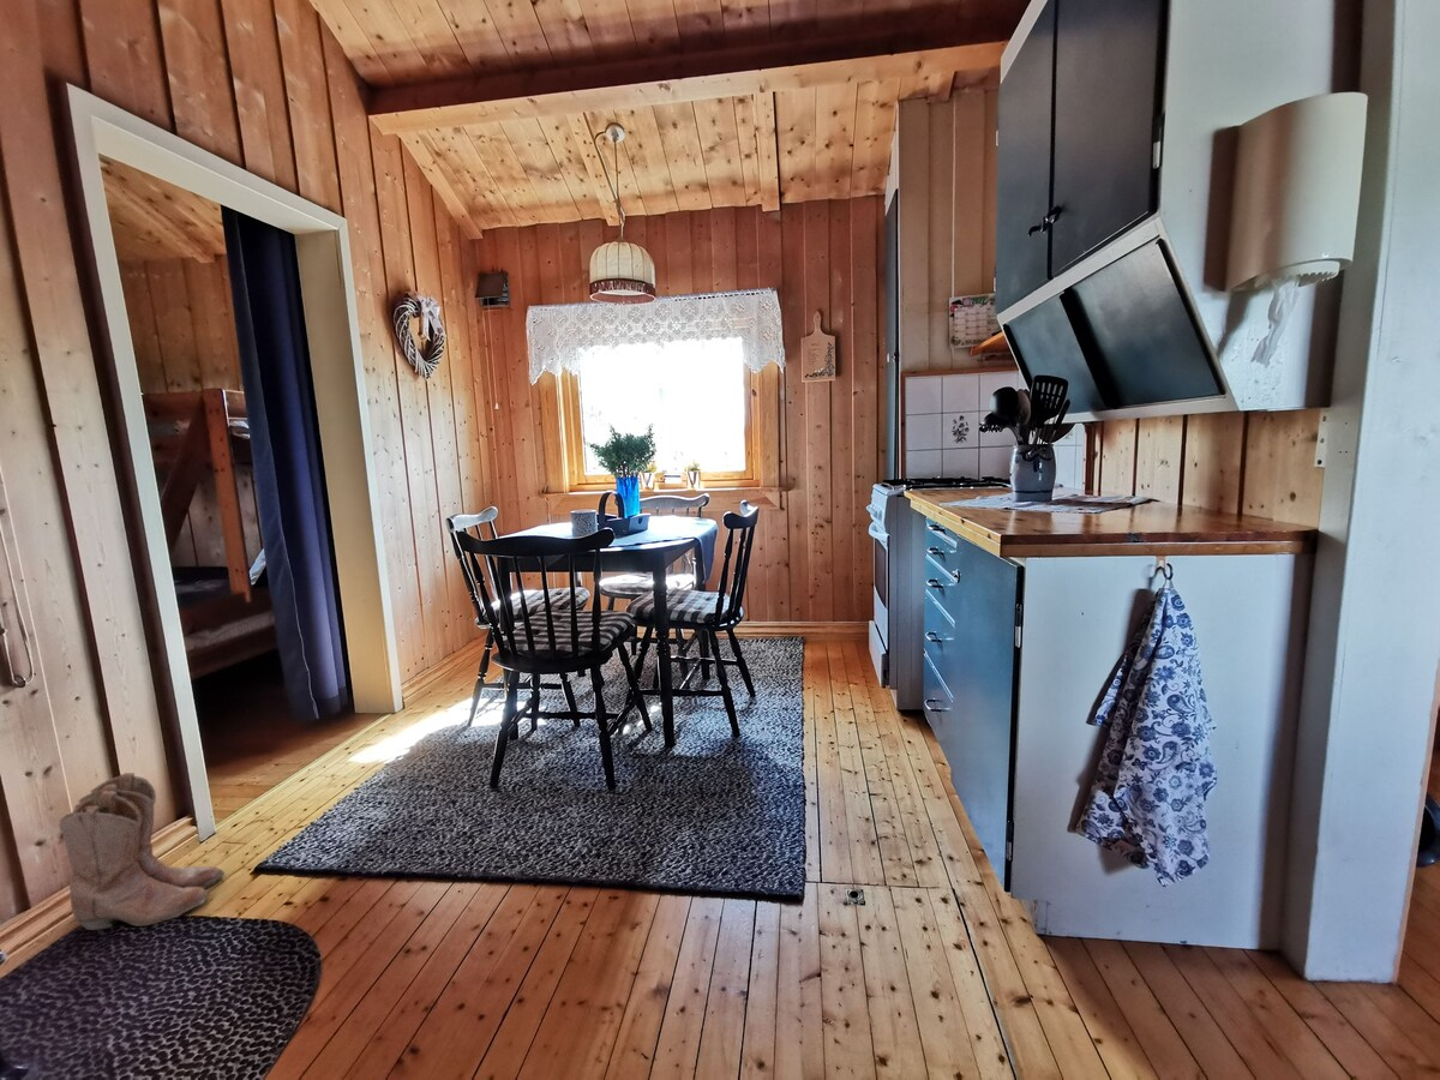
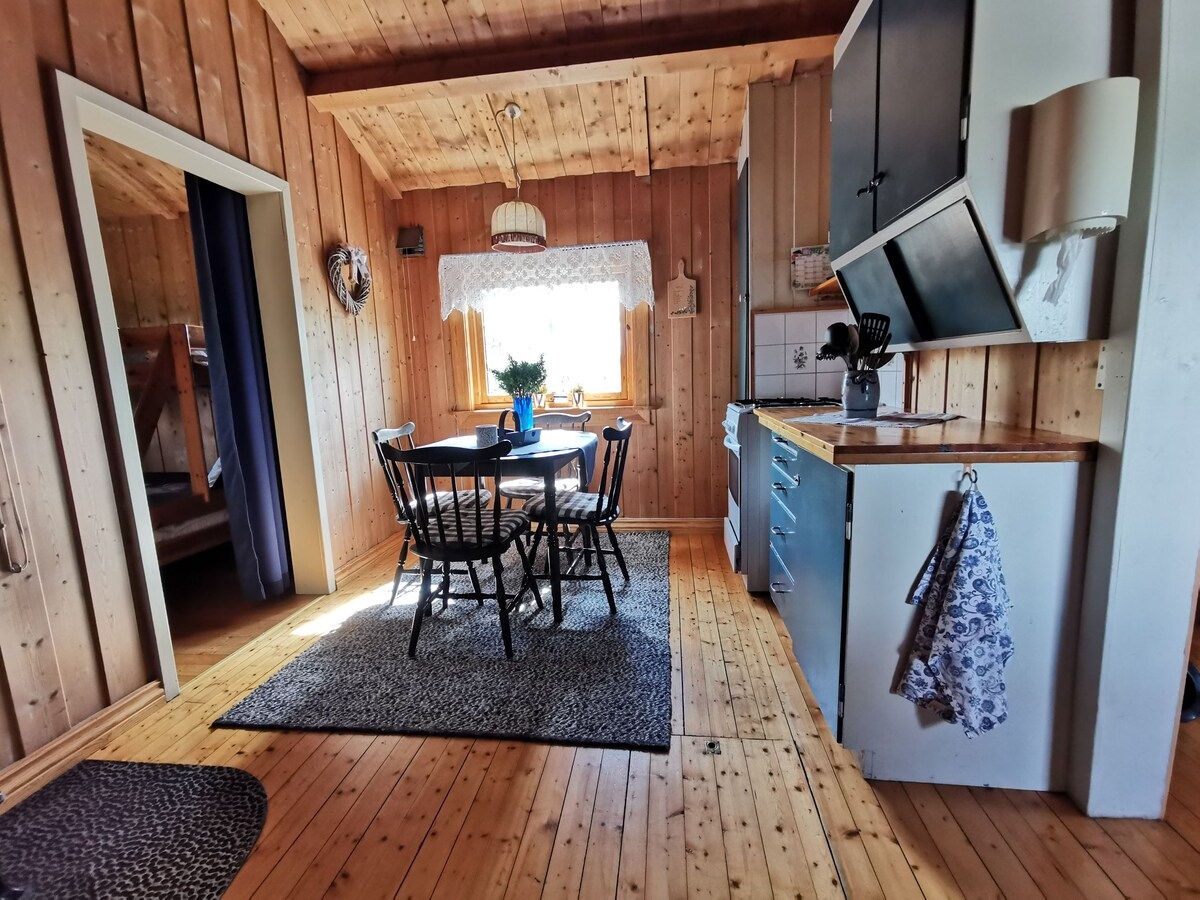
- boots (144, 842)
